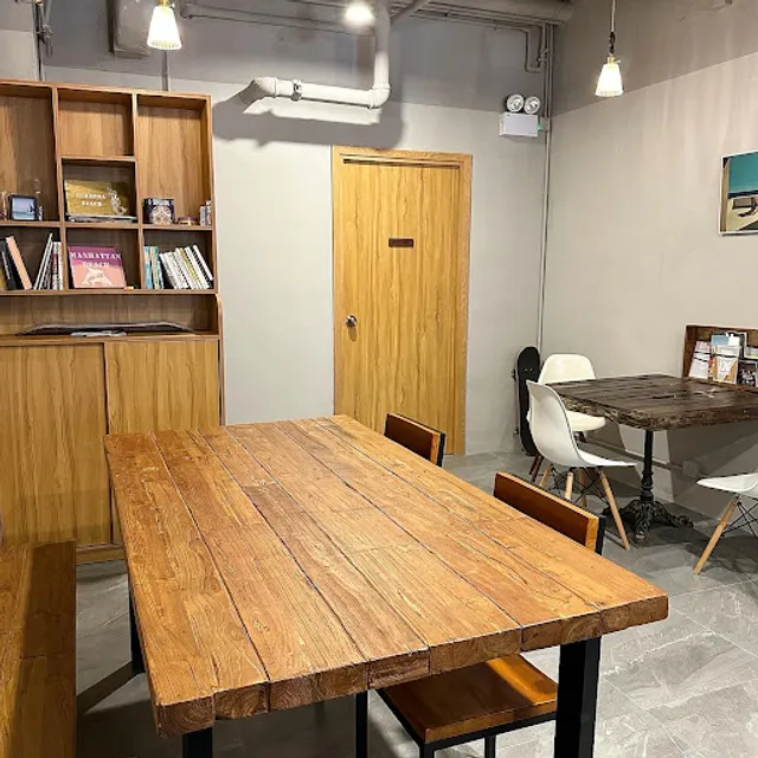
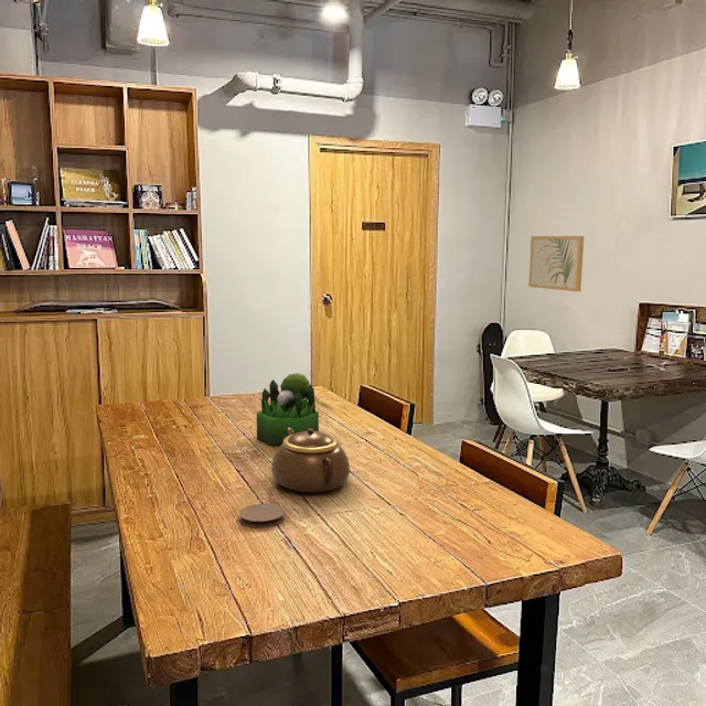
+ plant (288, 406)
+ teapot (308, 454)
+ coaster (261, 514)
+ wall art (555, 263)
